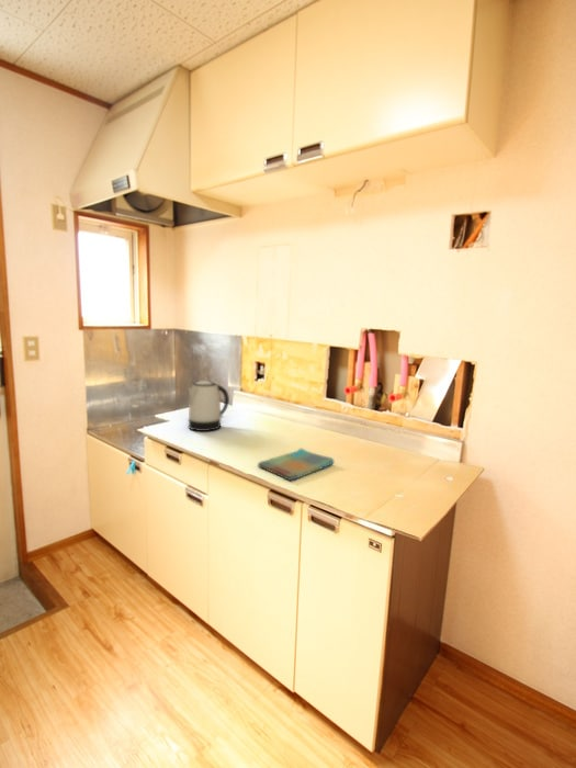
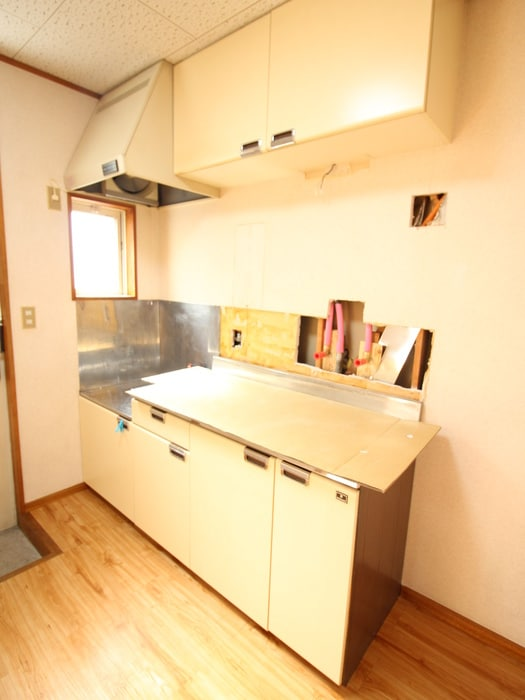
- kettle (208, 404)
- dish towel (296, 462)
